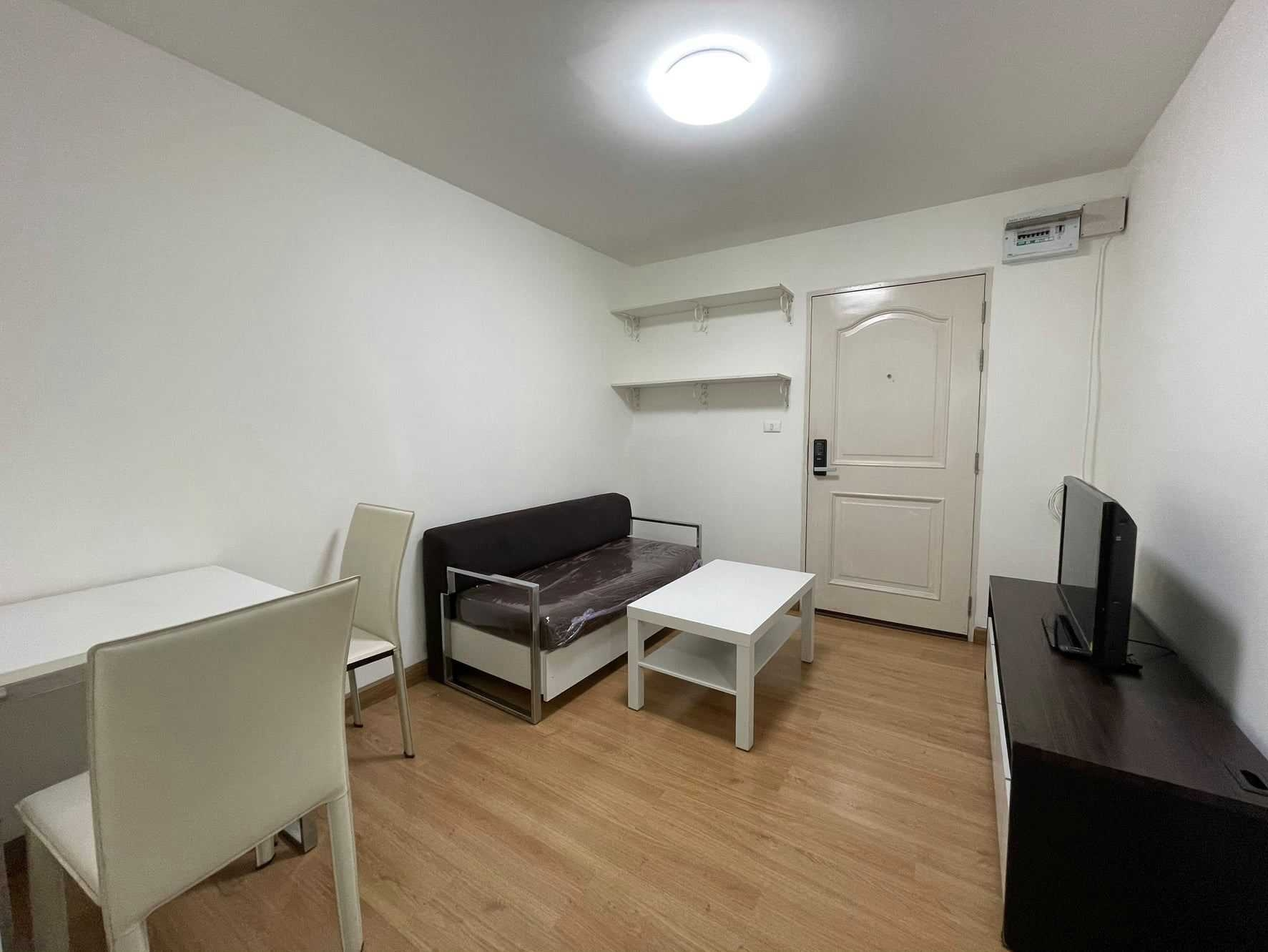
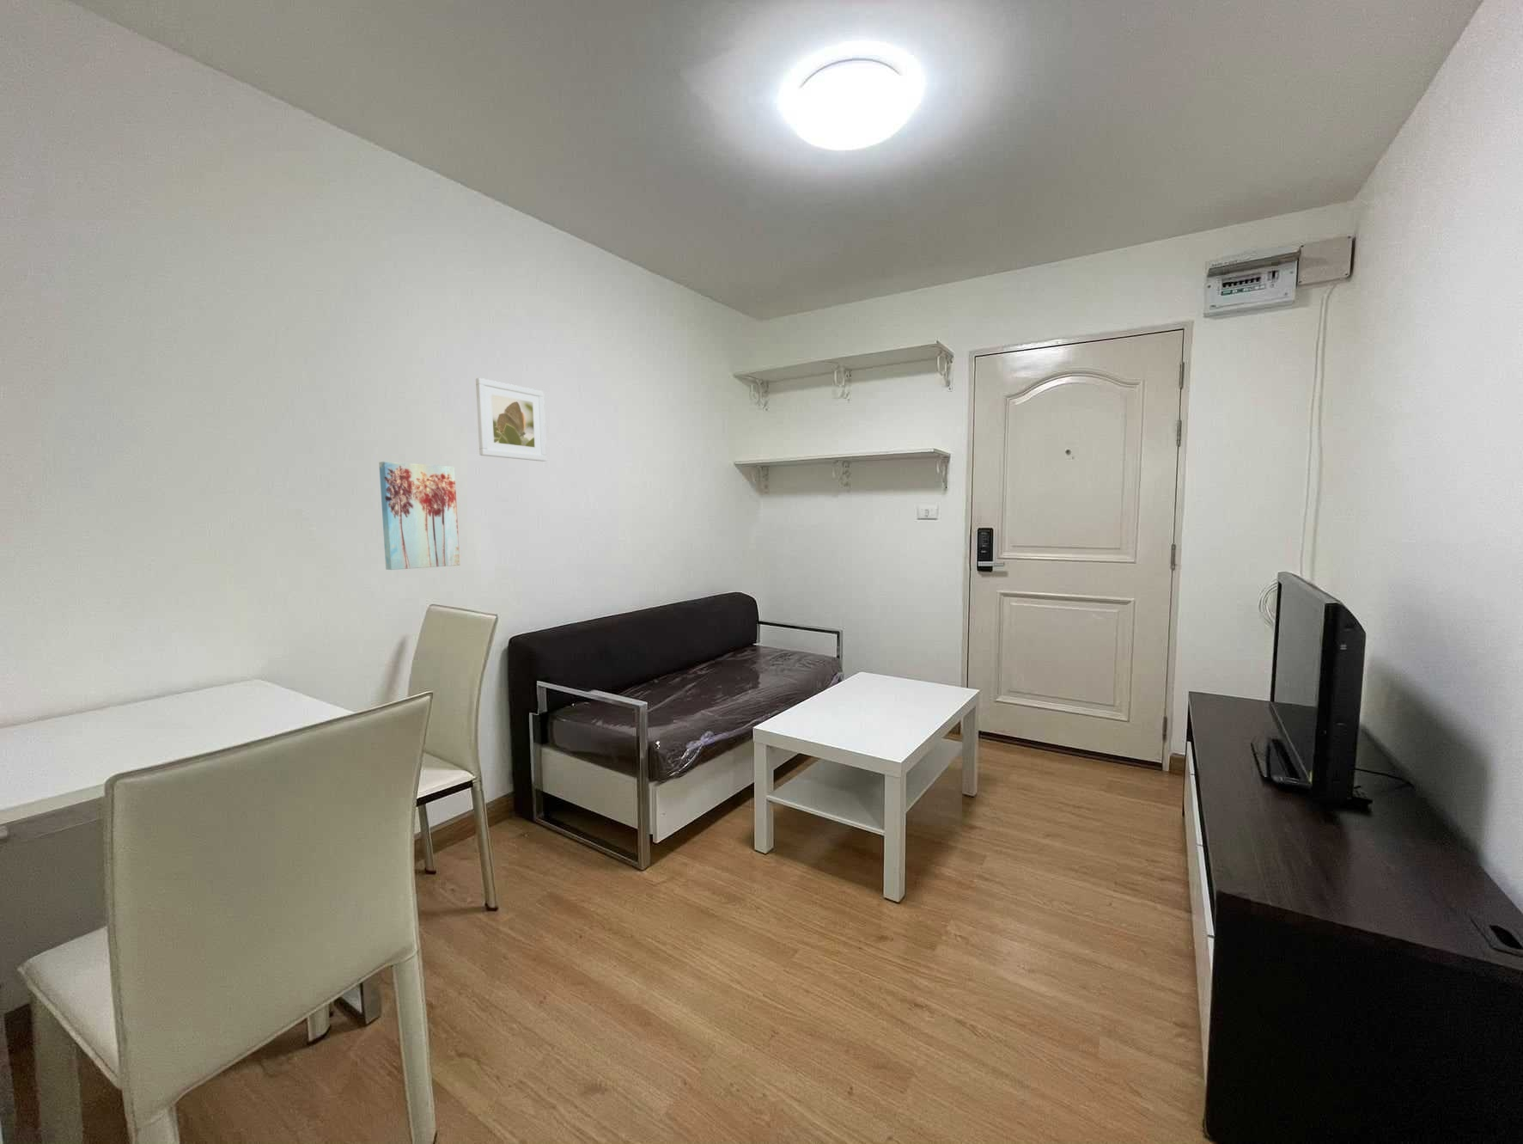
+ wall art (420, 516)
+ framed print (513, 421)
